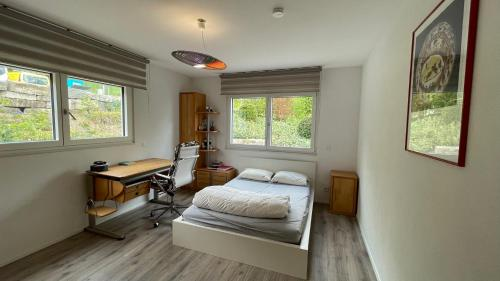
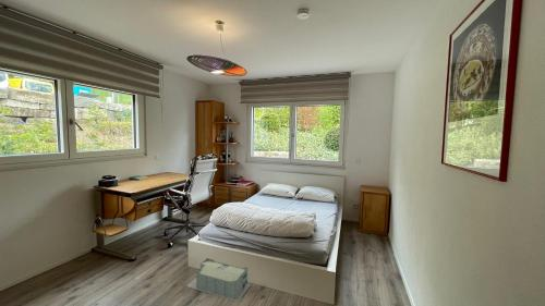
+ storage bin (218, 277)
